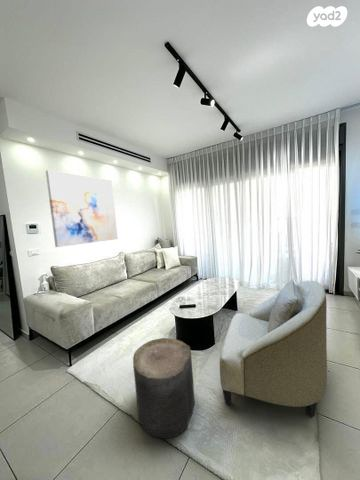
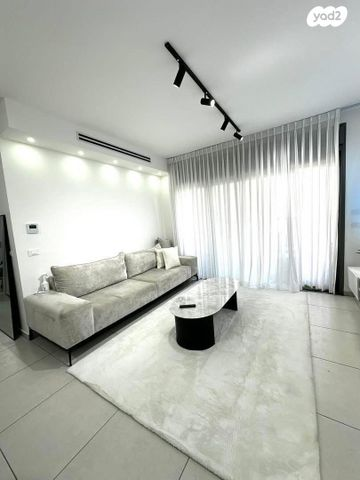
- wall art (87, 209)
- stool (164, 381)
- armchair (270, 332)
